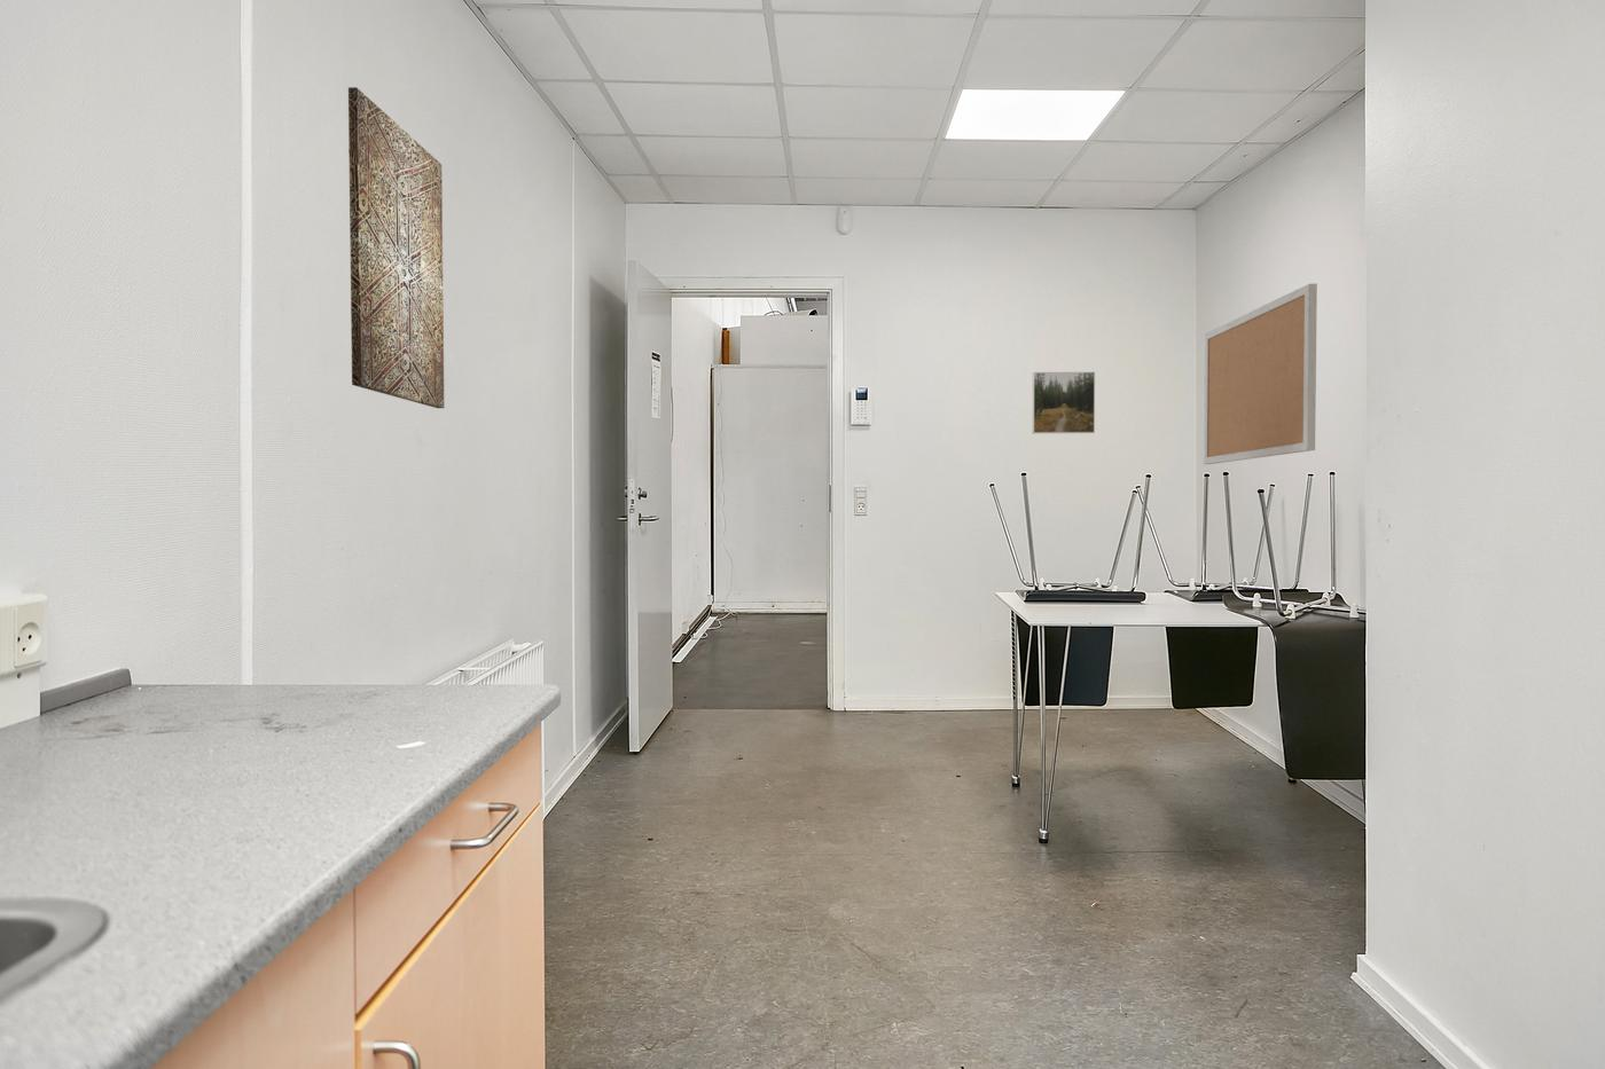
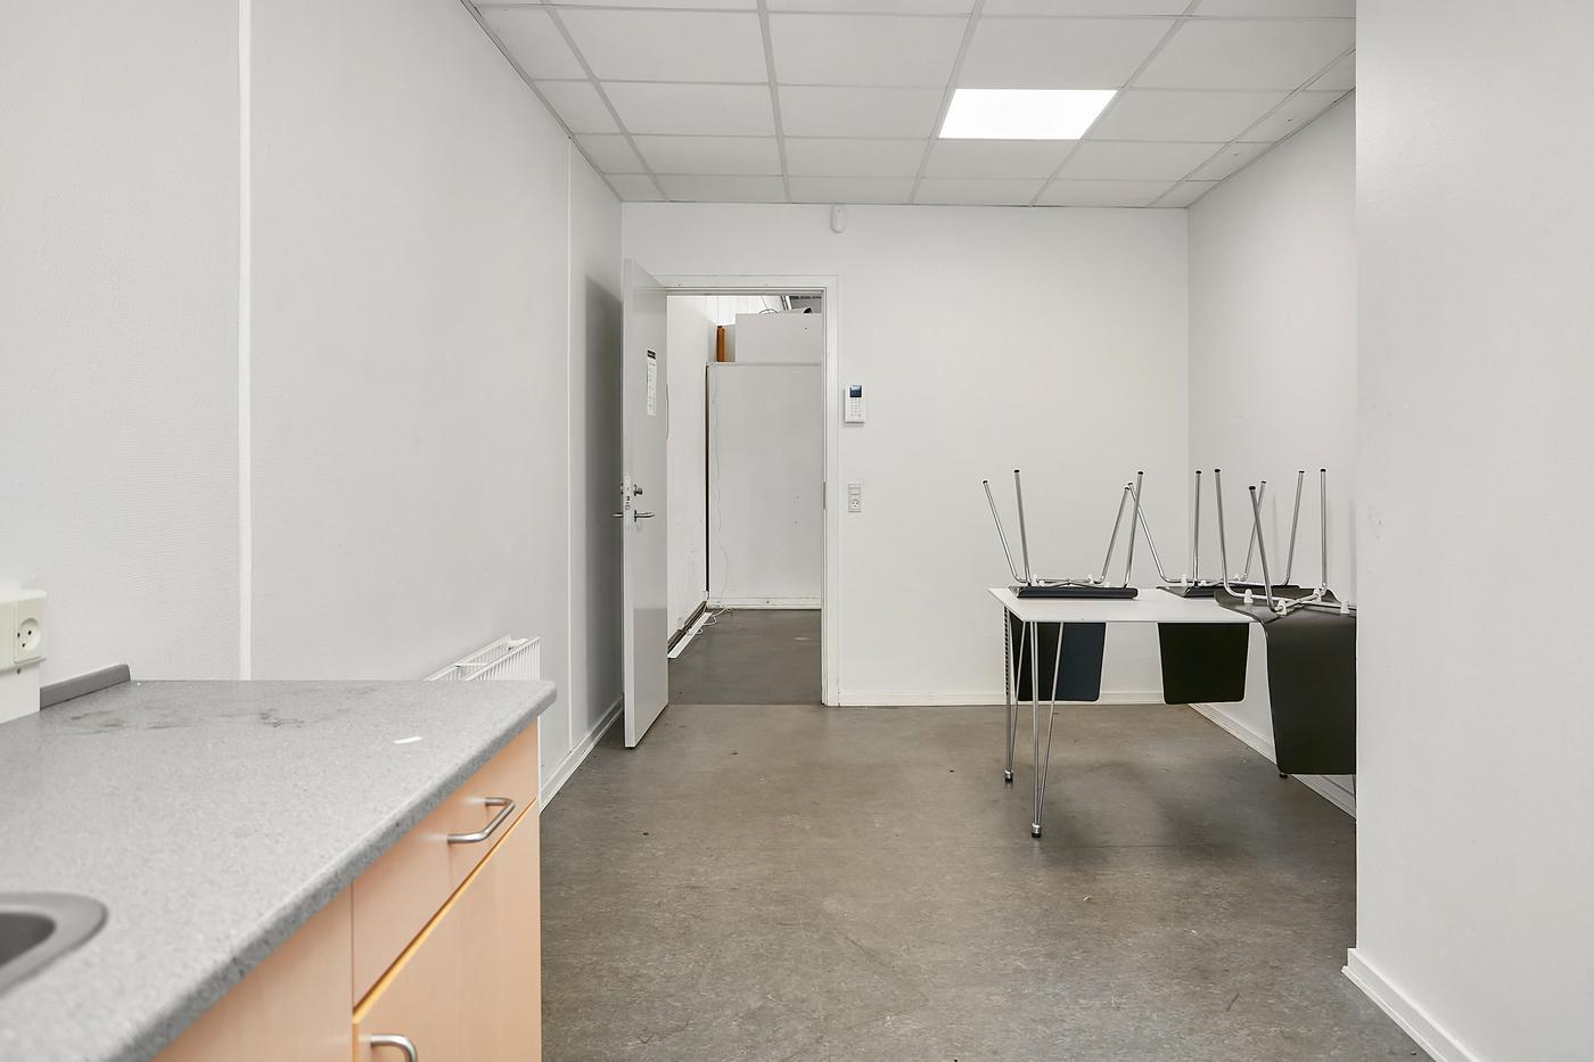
- bulletin board (1253, 385)
- wall art (400, 264)
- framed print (1063, 402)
